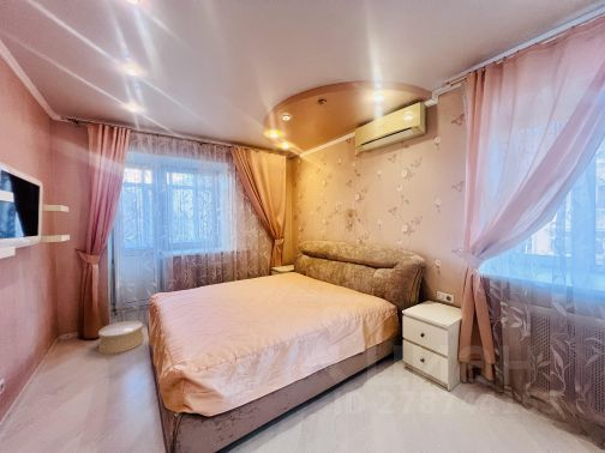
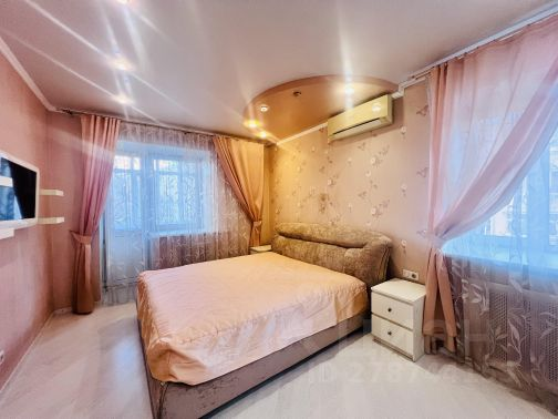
- woven basket (121, 336)
